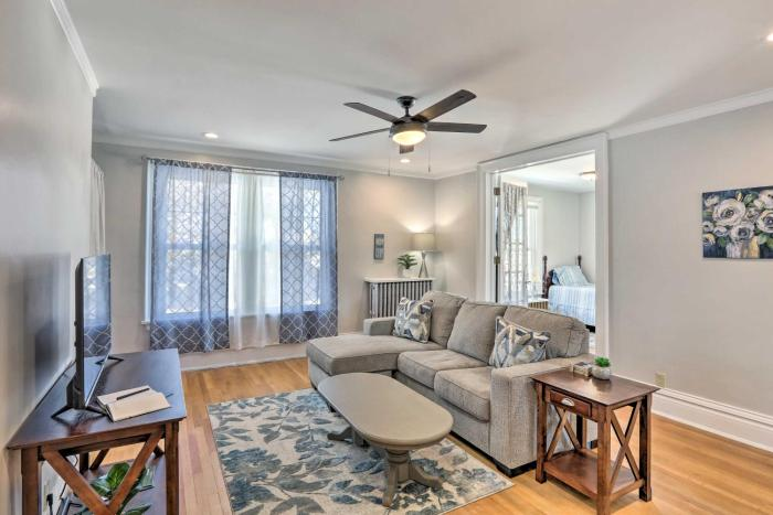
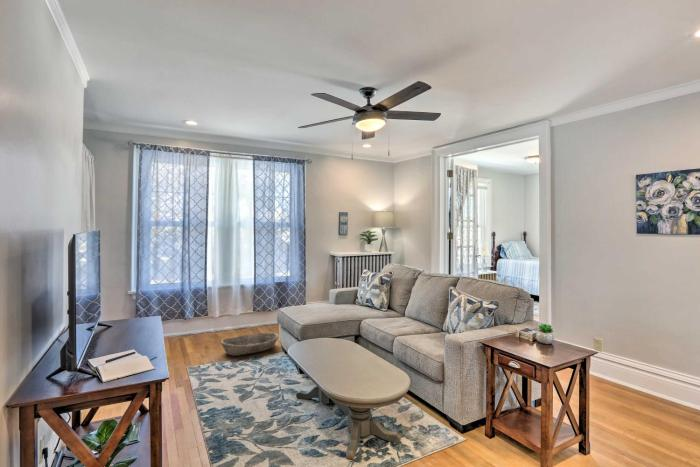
+ basket (250, 343)
